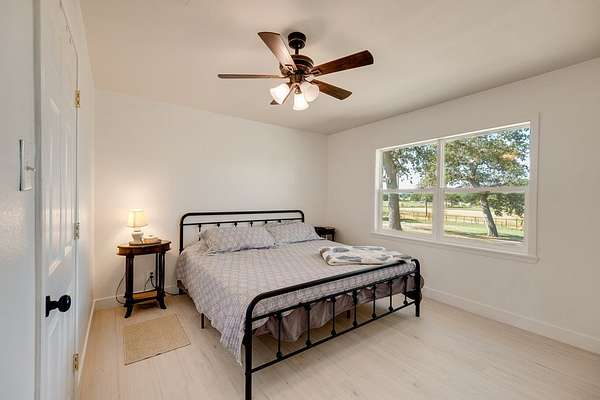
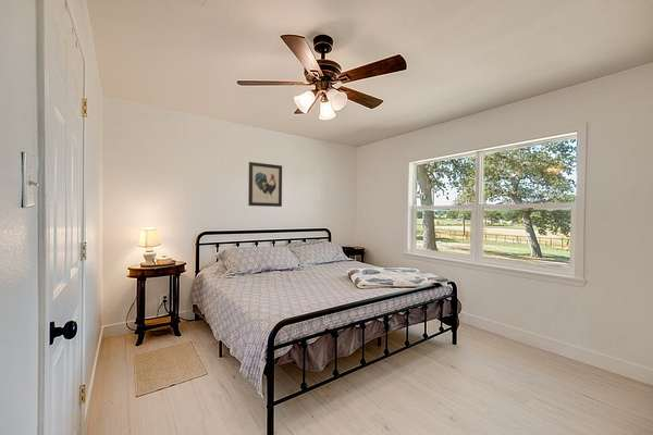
+ wall art (266, 185)
